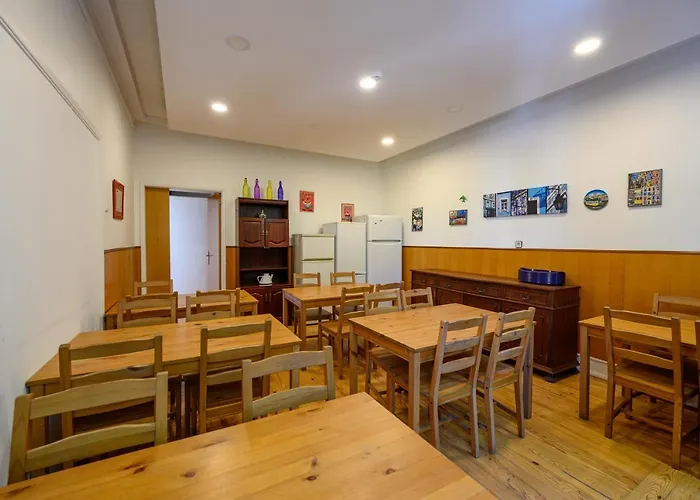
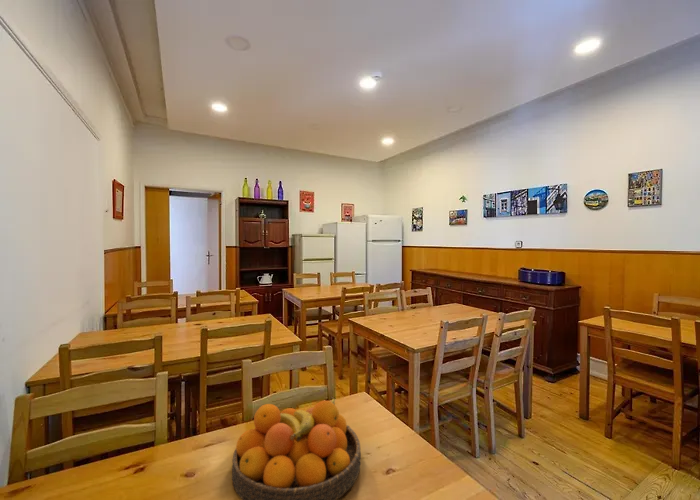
+ fruit bowl (298, 437)
